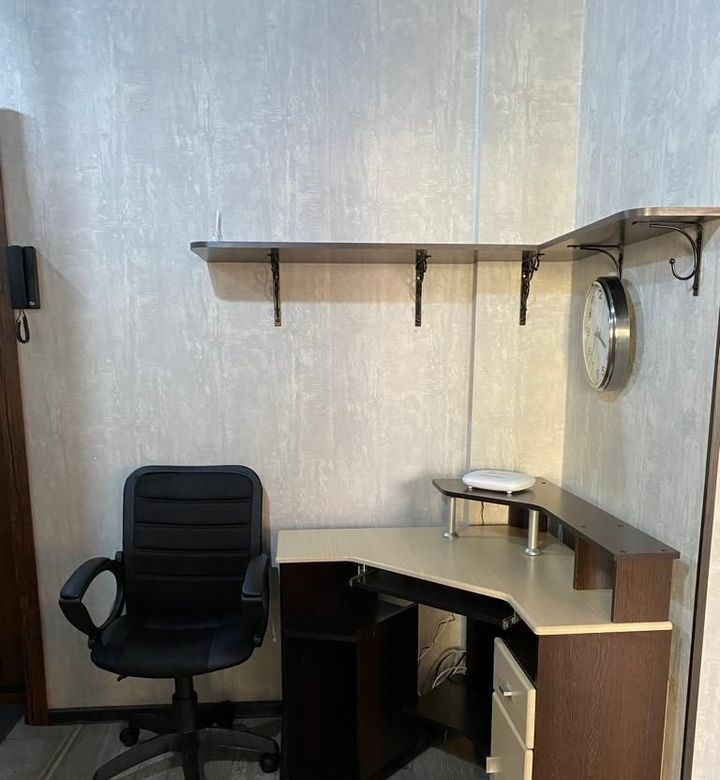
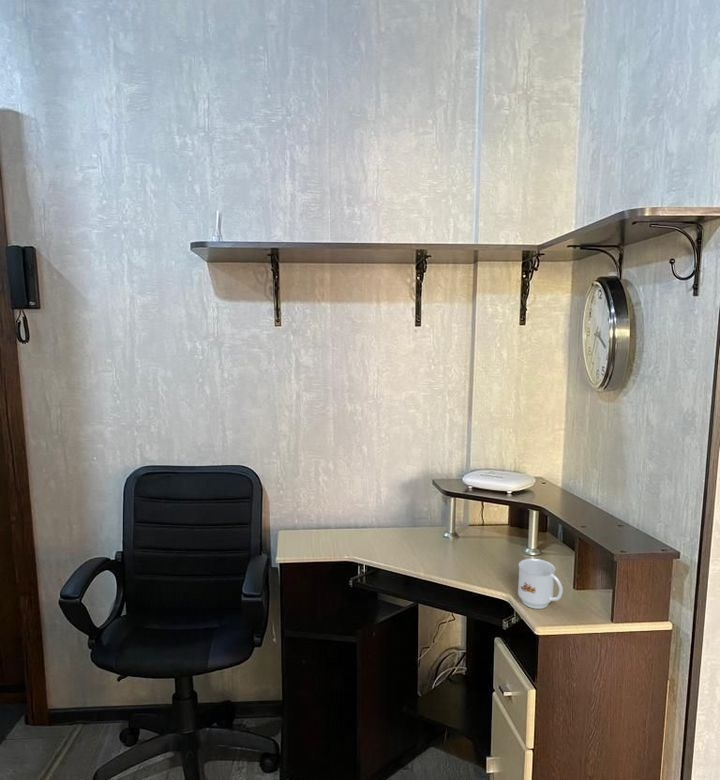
+ mug (540, 586)
